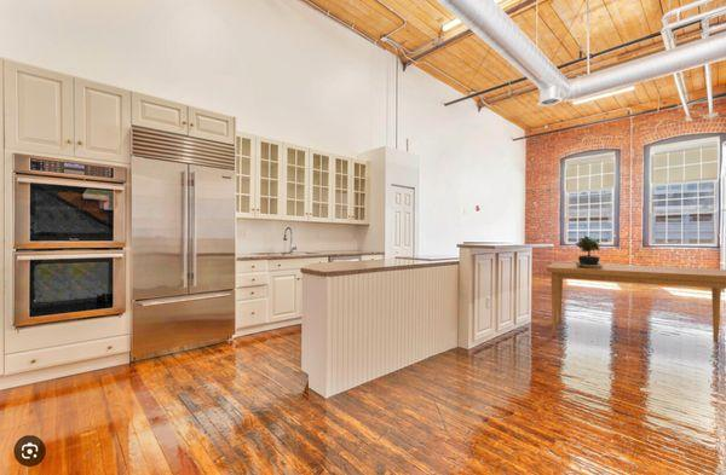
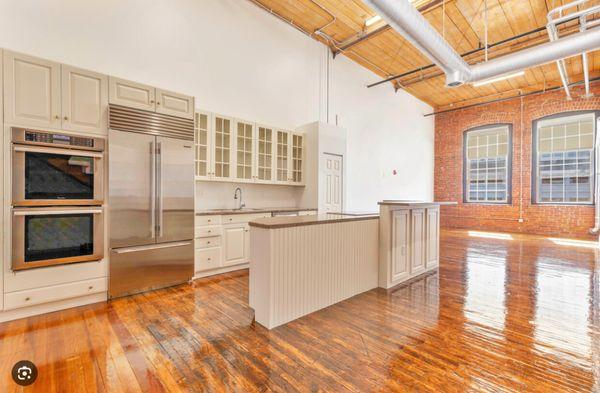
- potted plant (586, 250)
- dining table (633, 282)
